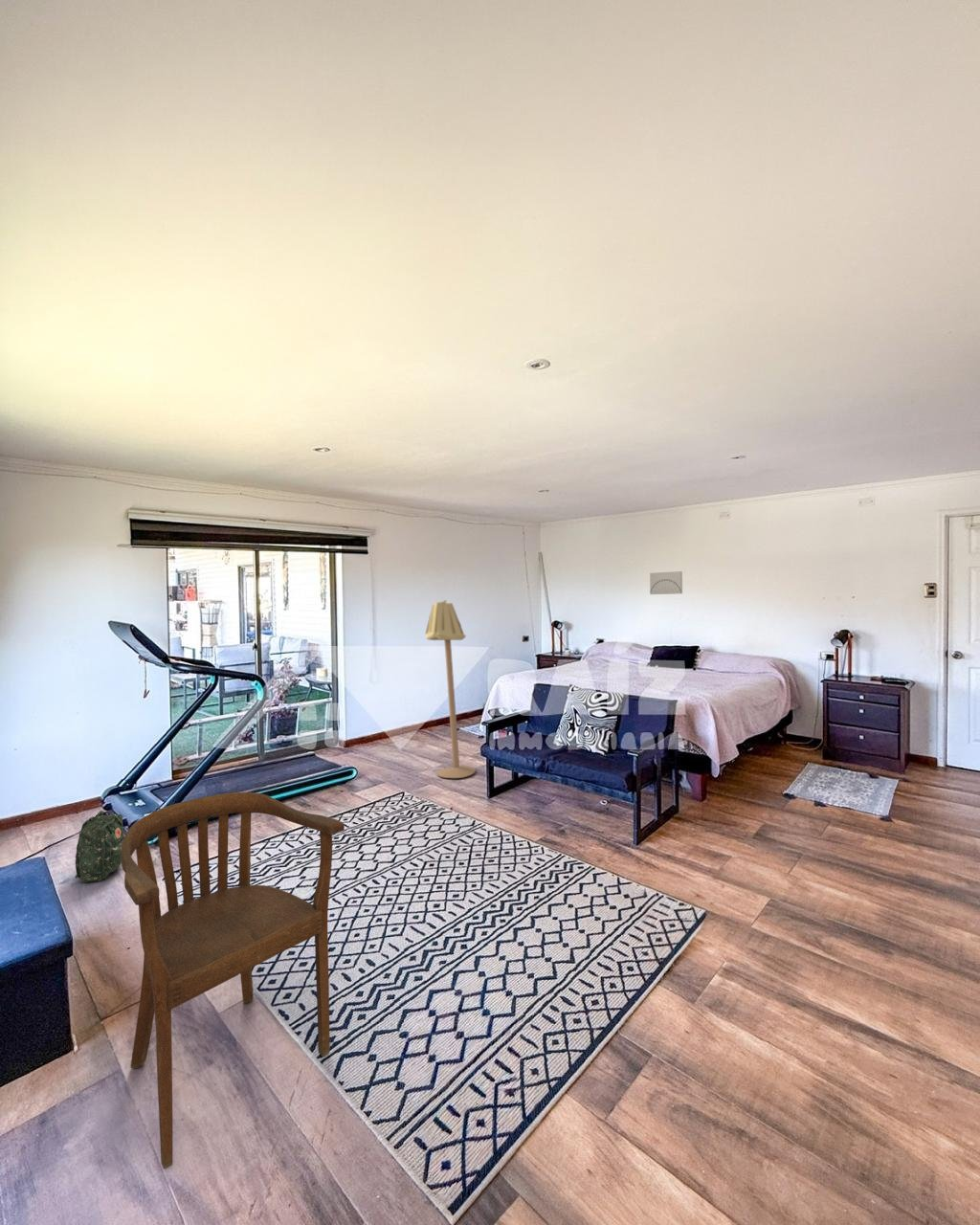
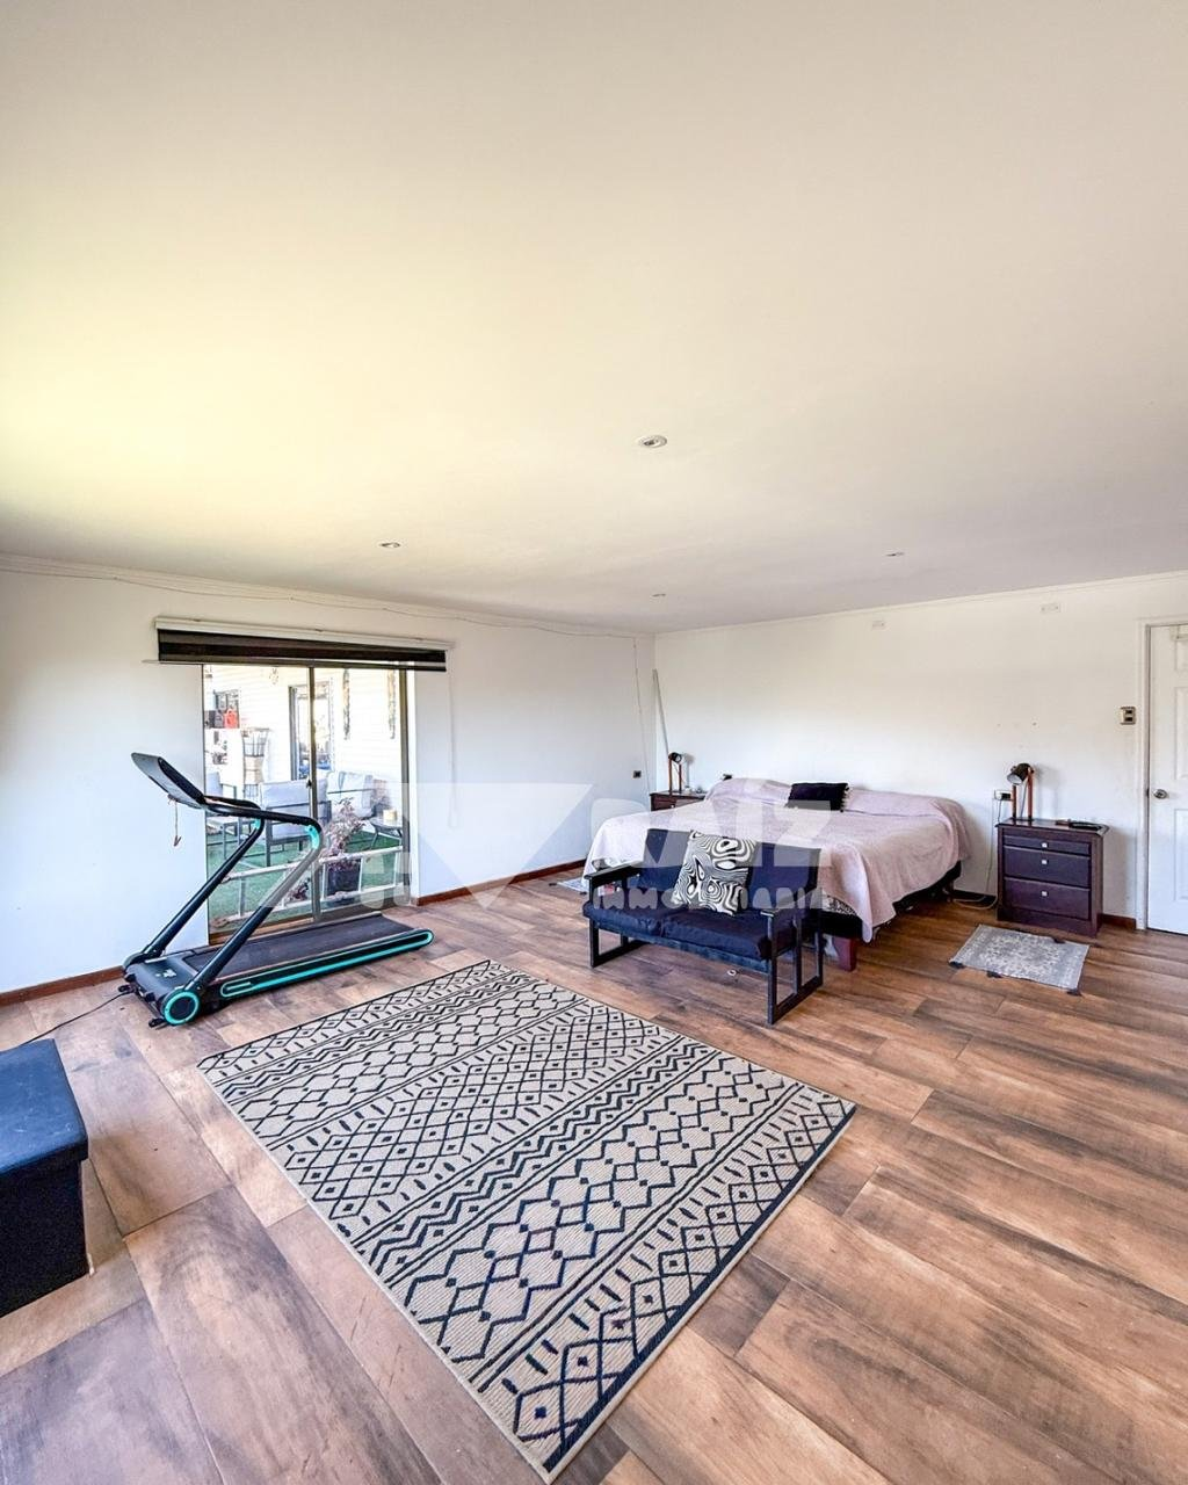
- wall art (665, 583)
- backpack (115, 836)
- armchair (222, 941)
- floor lamp (448, 685)
